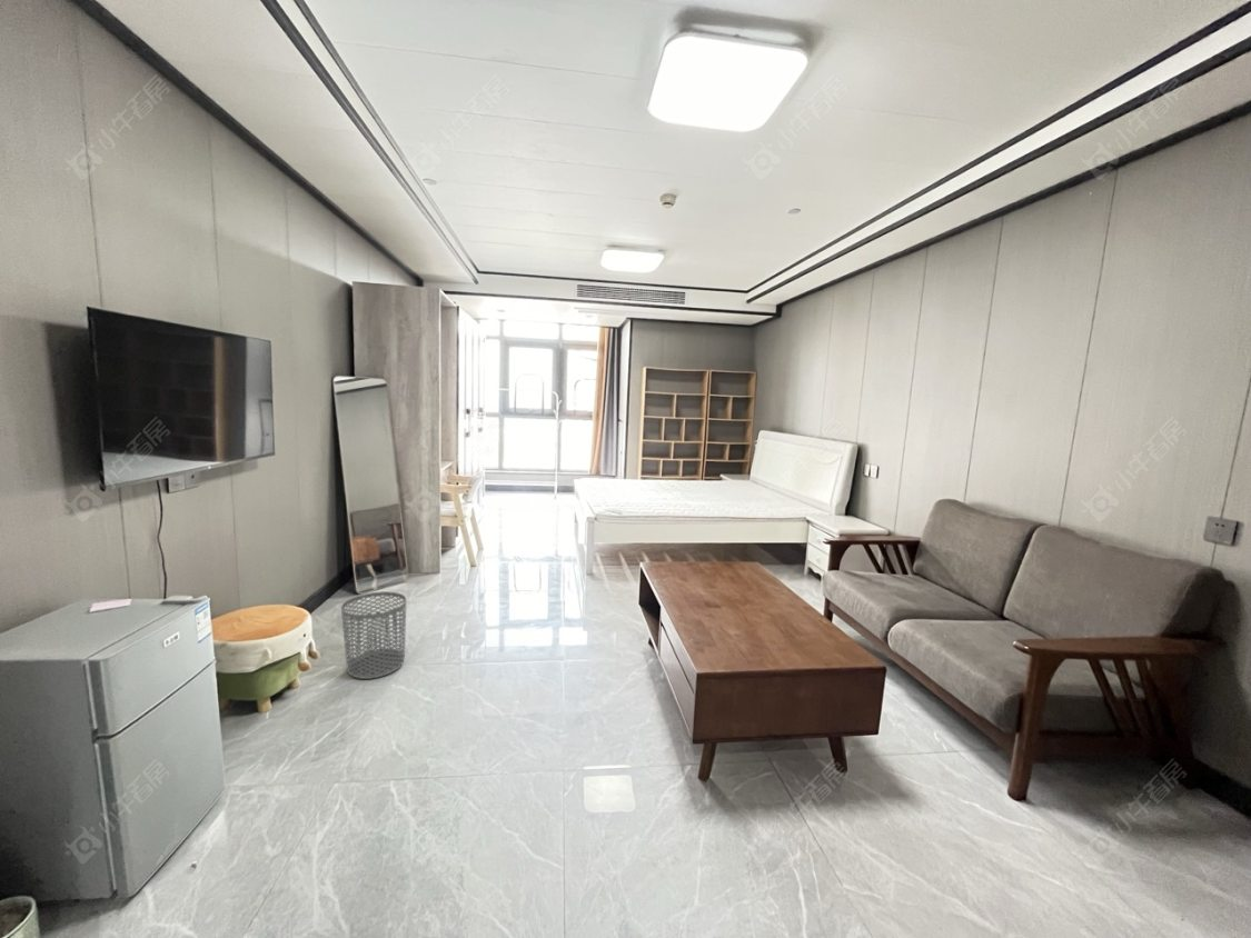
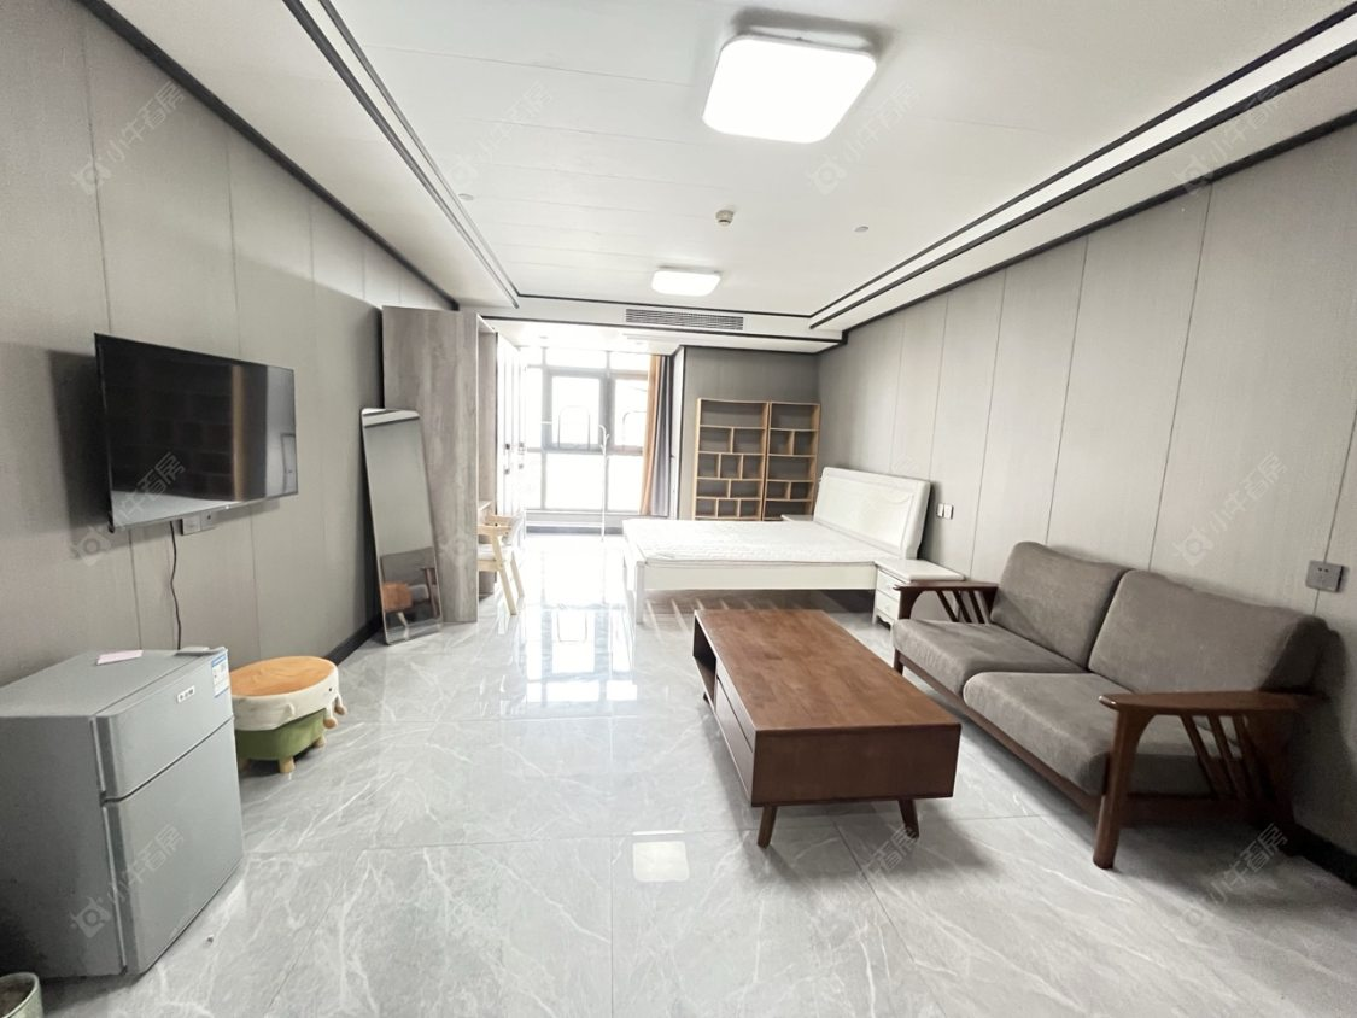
- waste bin (375, 633)
